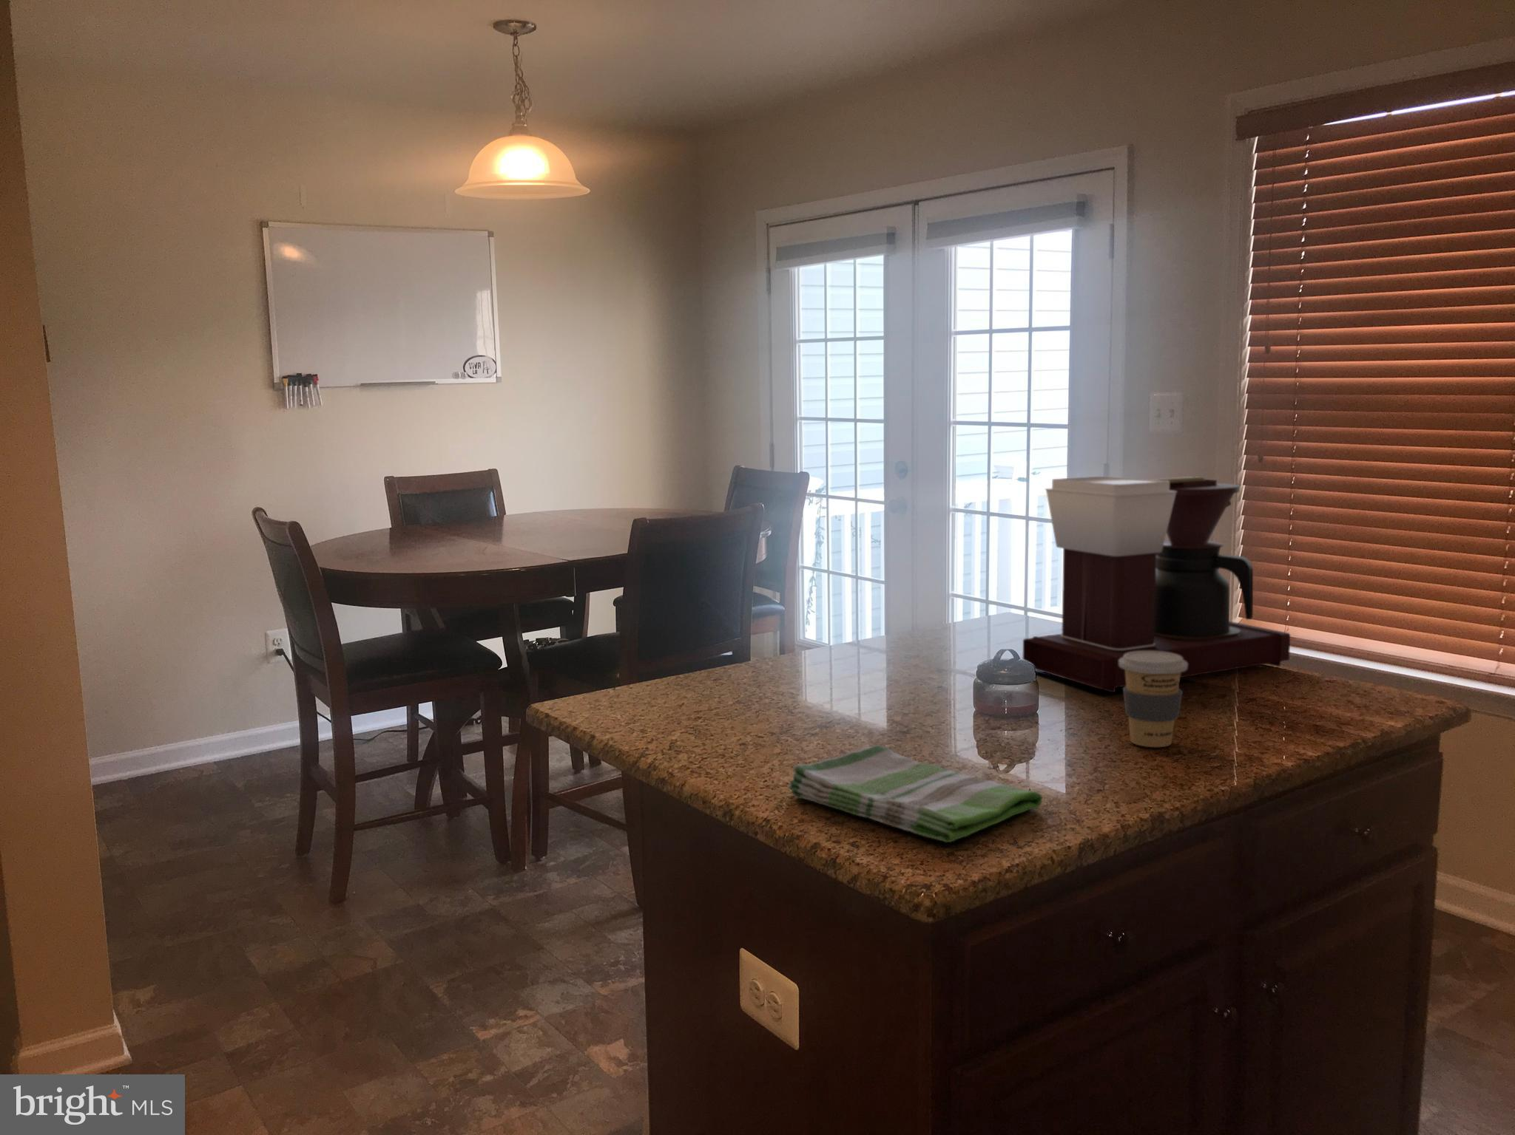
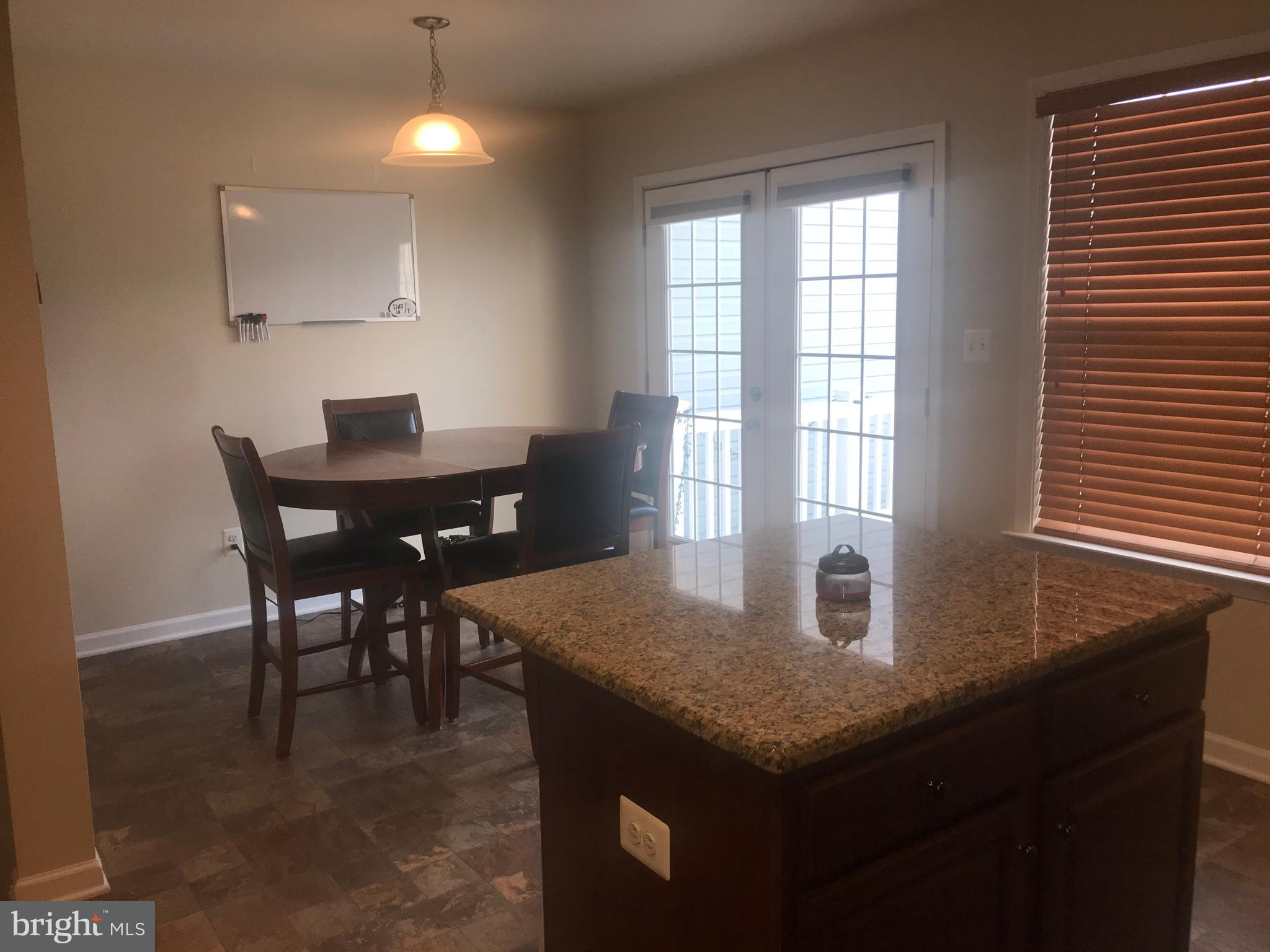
- coffee maker (1158, 572)
- dish towel (913, 786)
- coffee cup (1152, 699)
